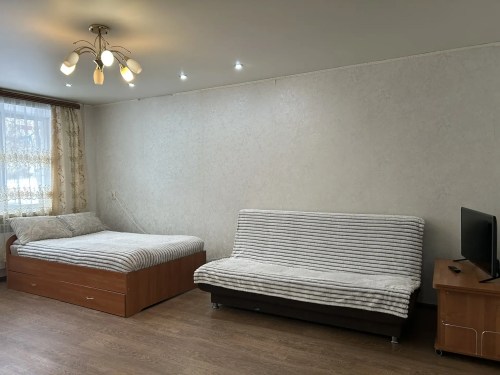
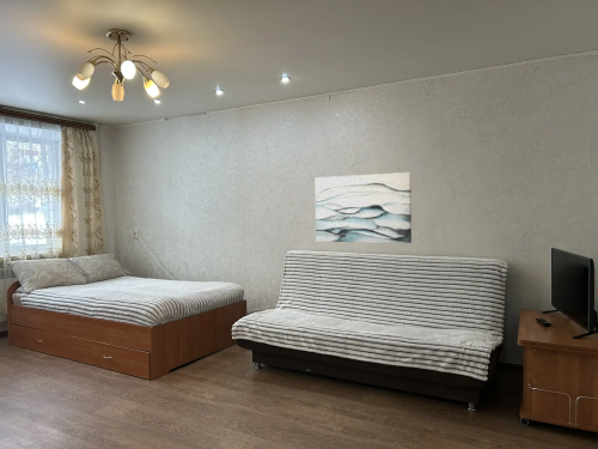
+ wall art (360, 208)
